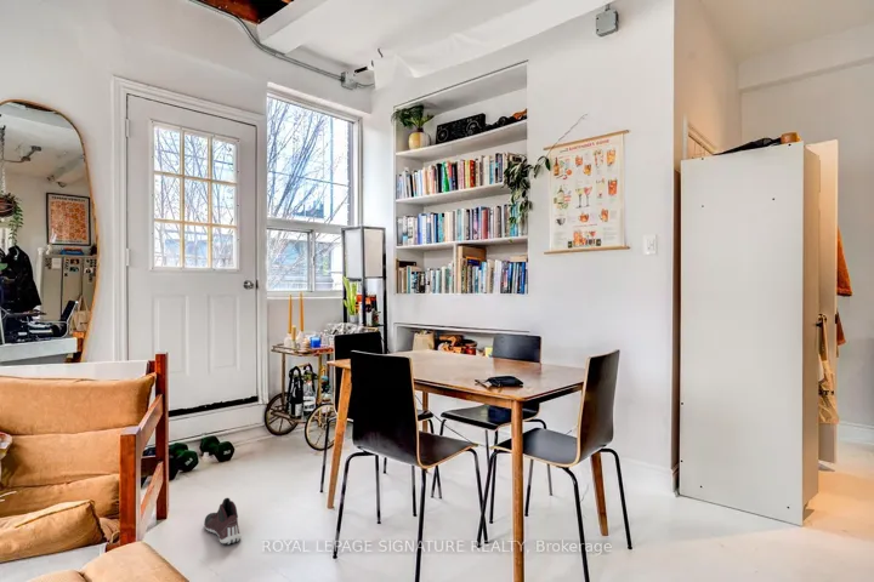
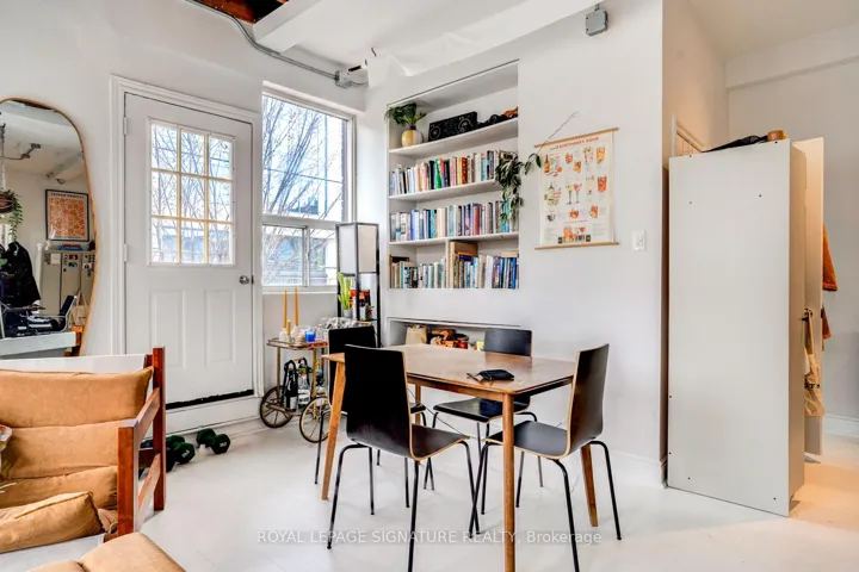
- sneaker (223, 513)
